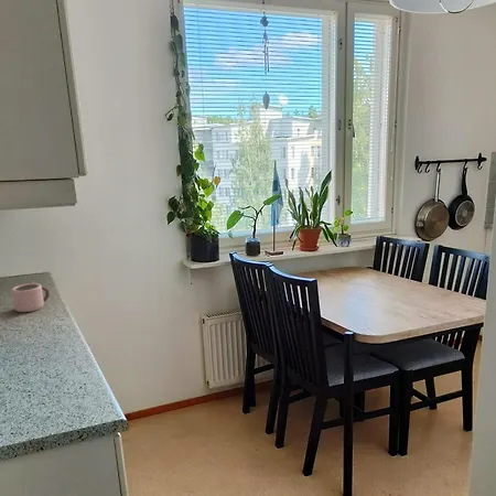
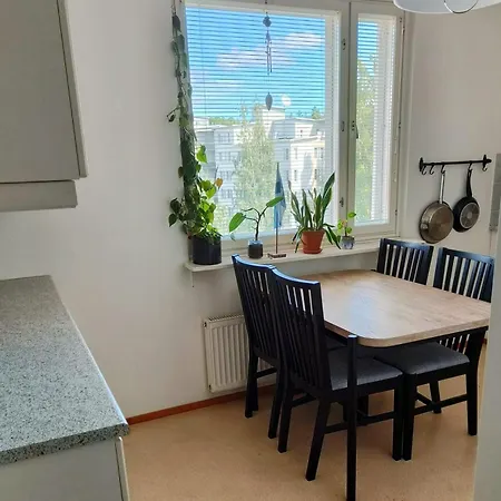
- mug (32, 296)
